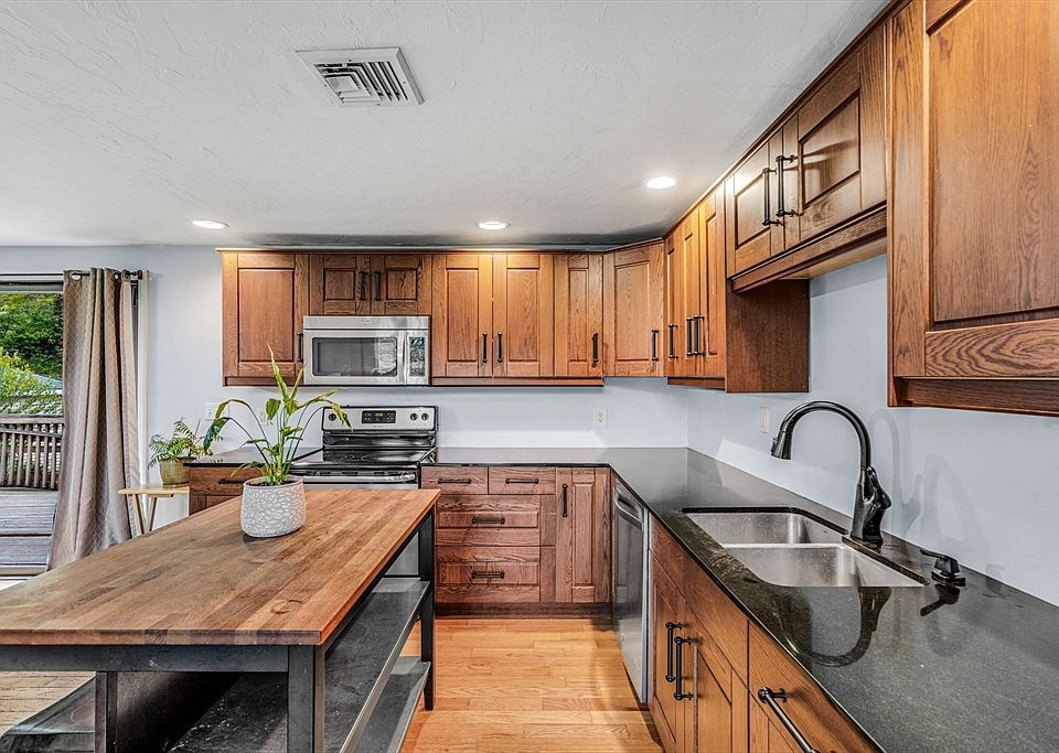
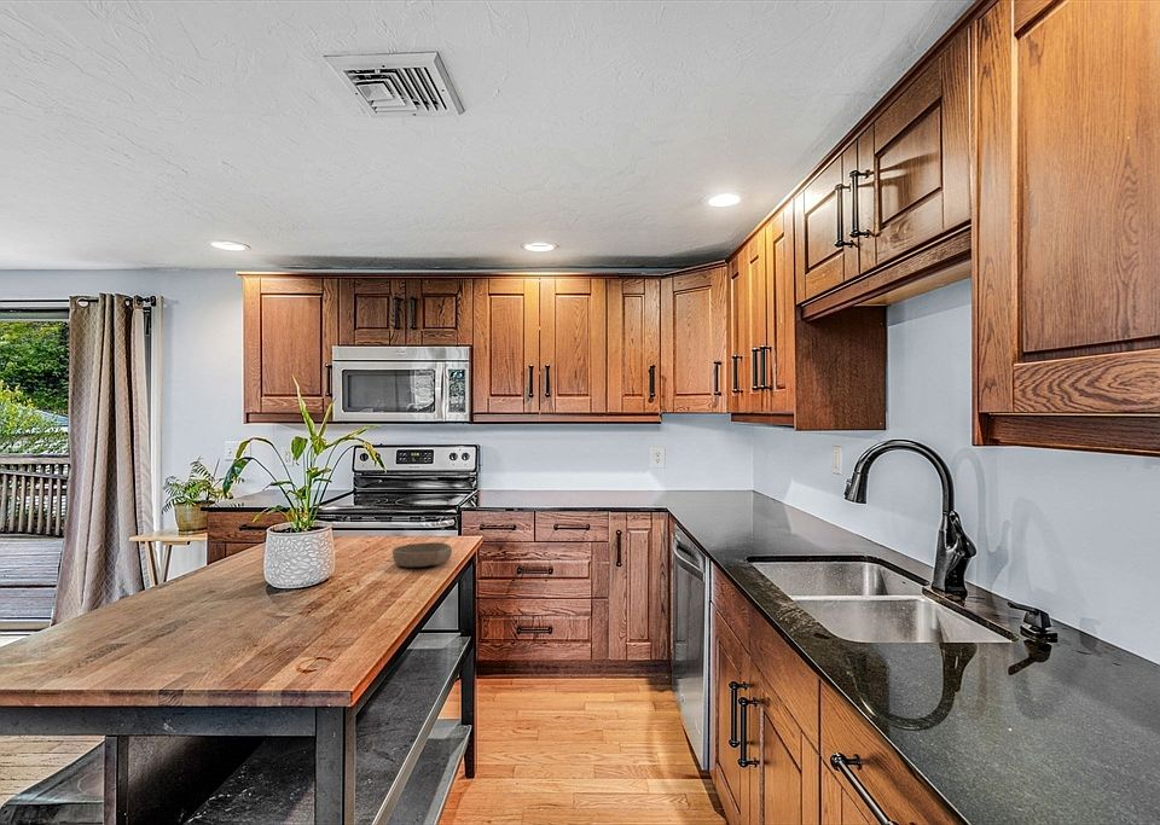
+ bowl (422, 554)
